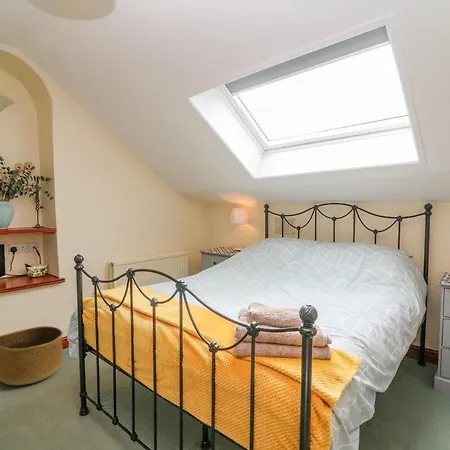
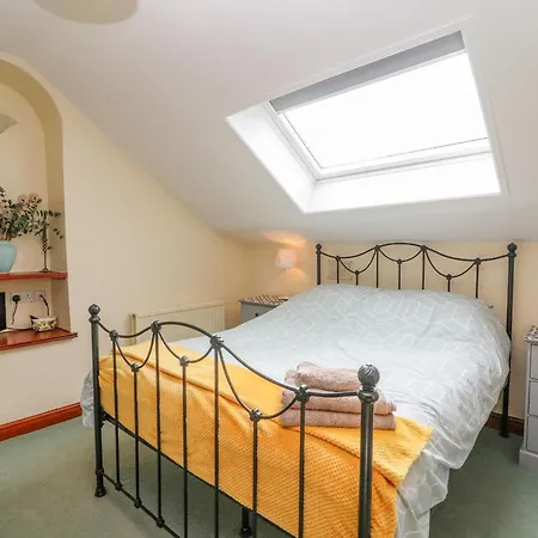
- basket (30, 354)
